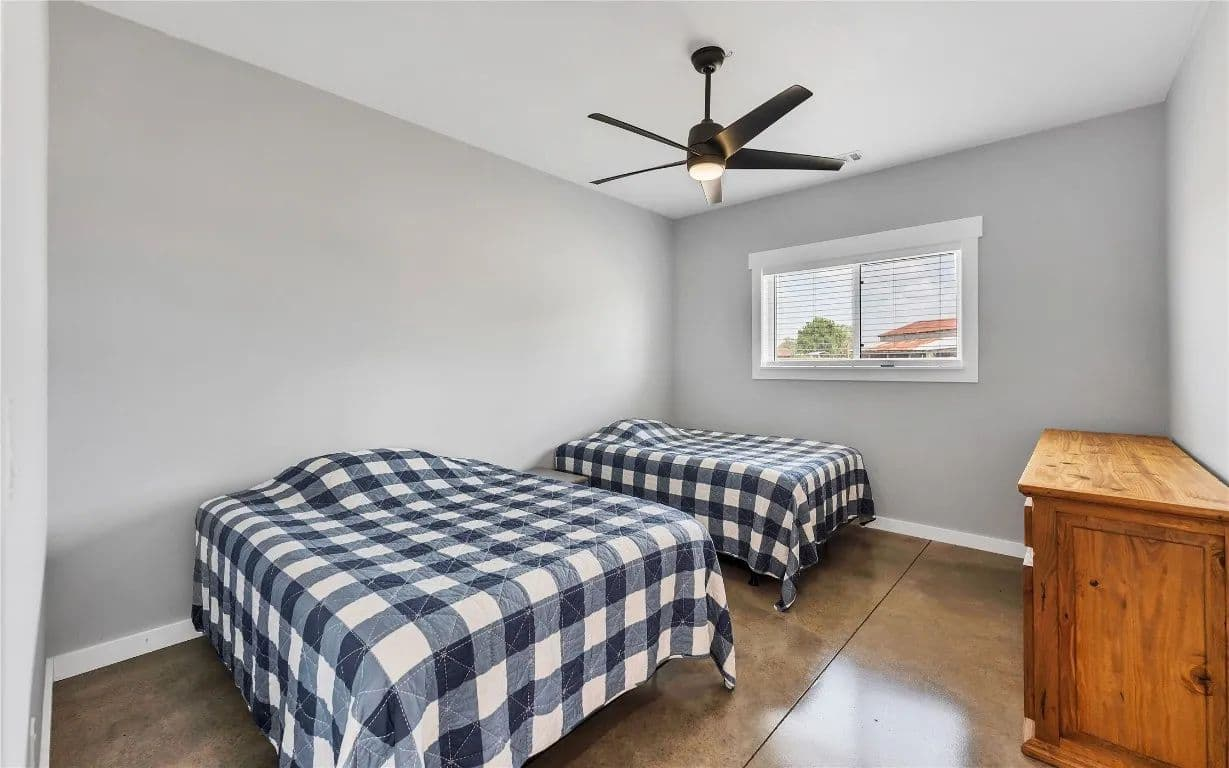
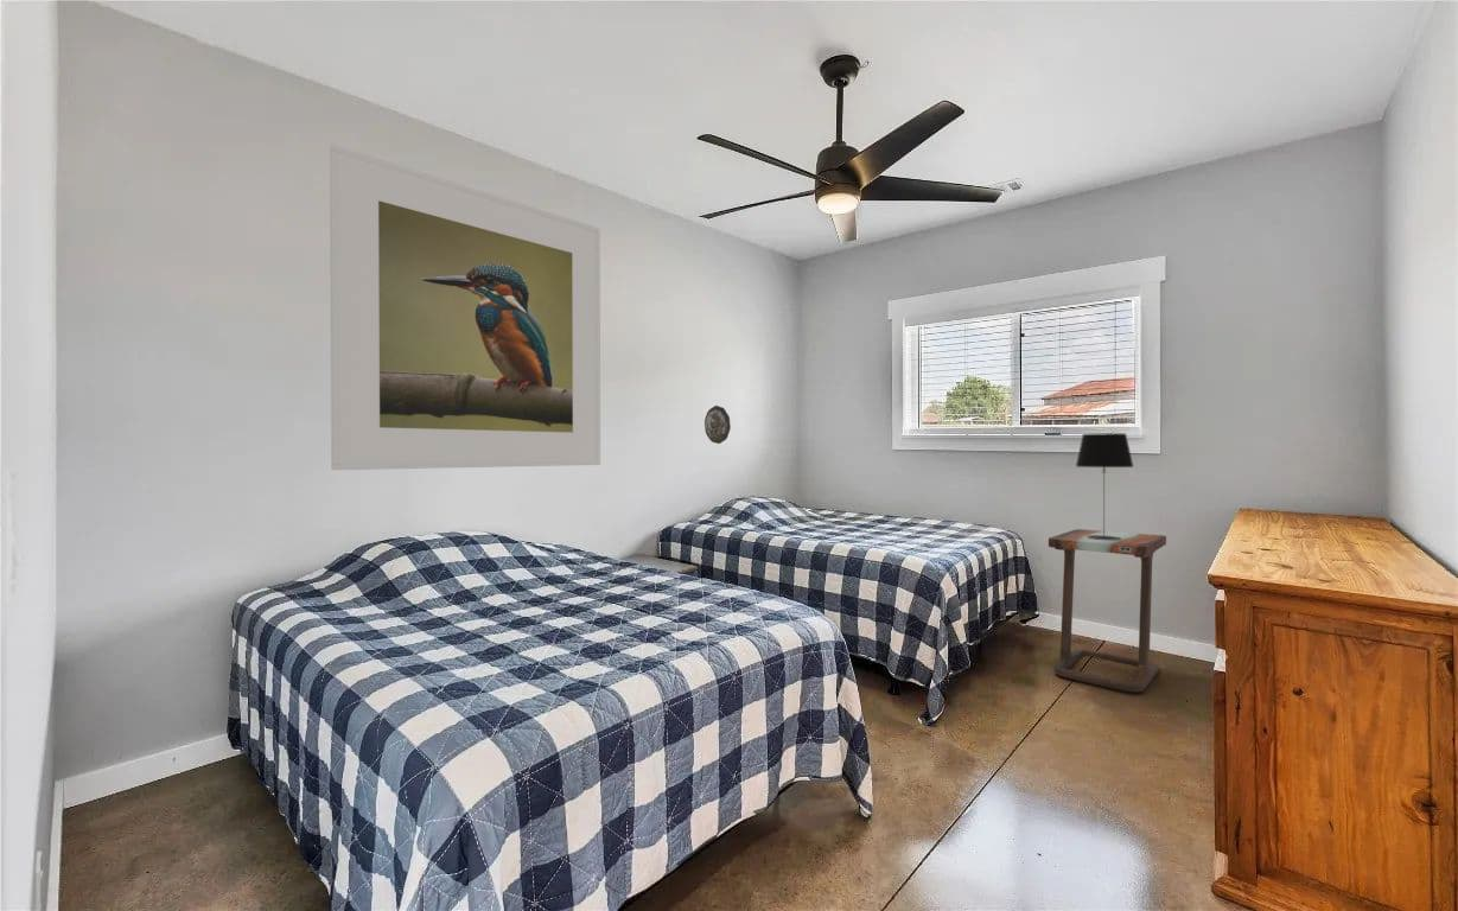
+ side table (1140, 603)
+ table lamp (1103, 485)
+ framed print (486, 330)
+ decorative plate (717, 425)
